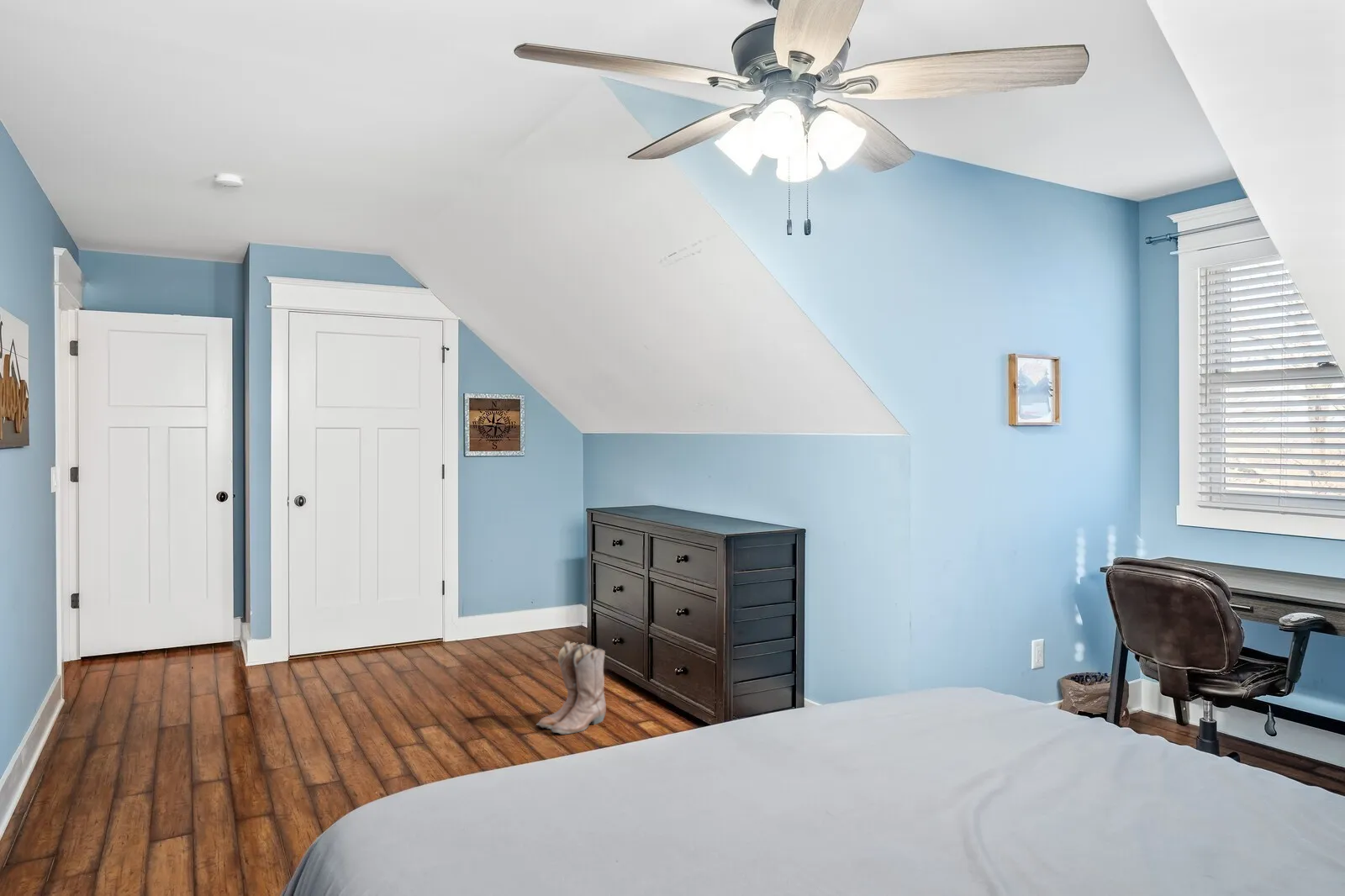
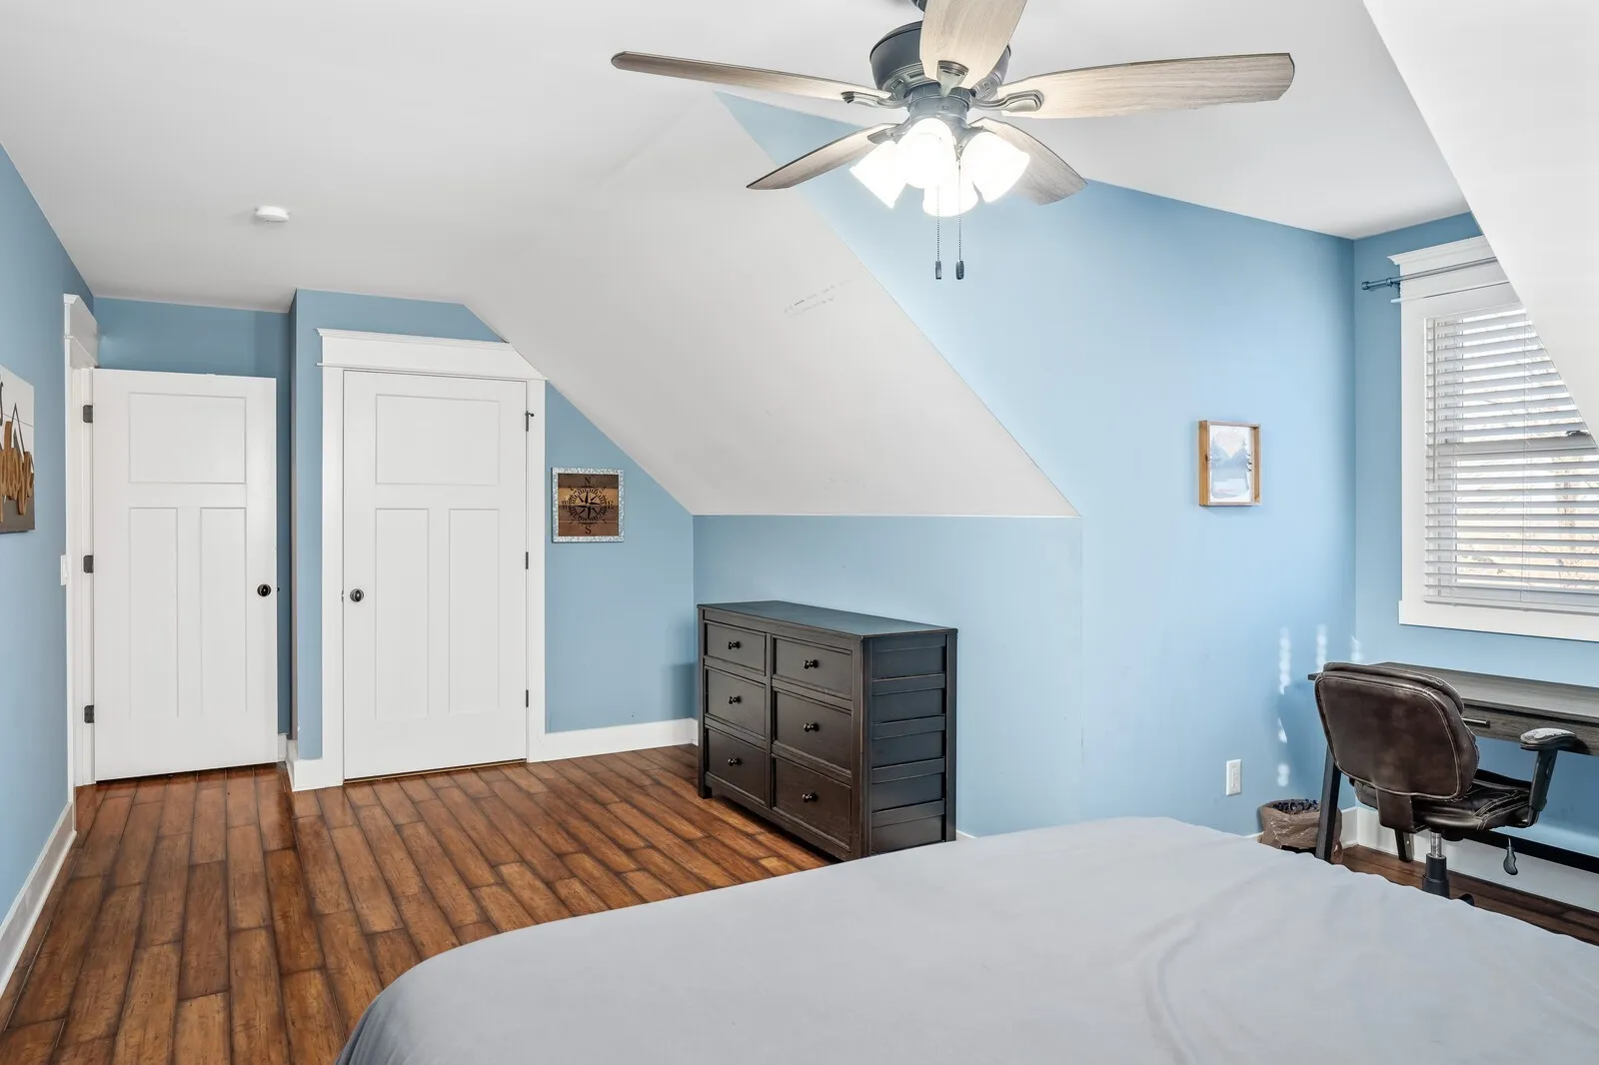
- boots (572, 684)
